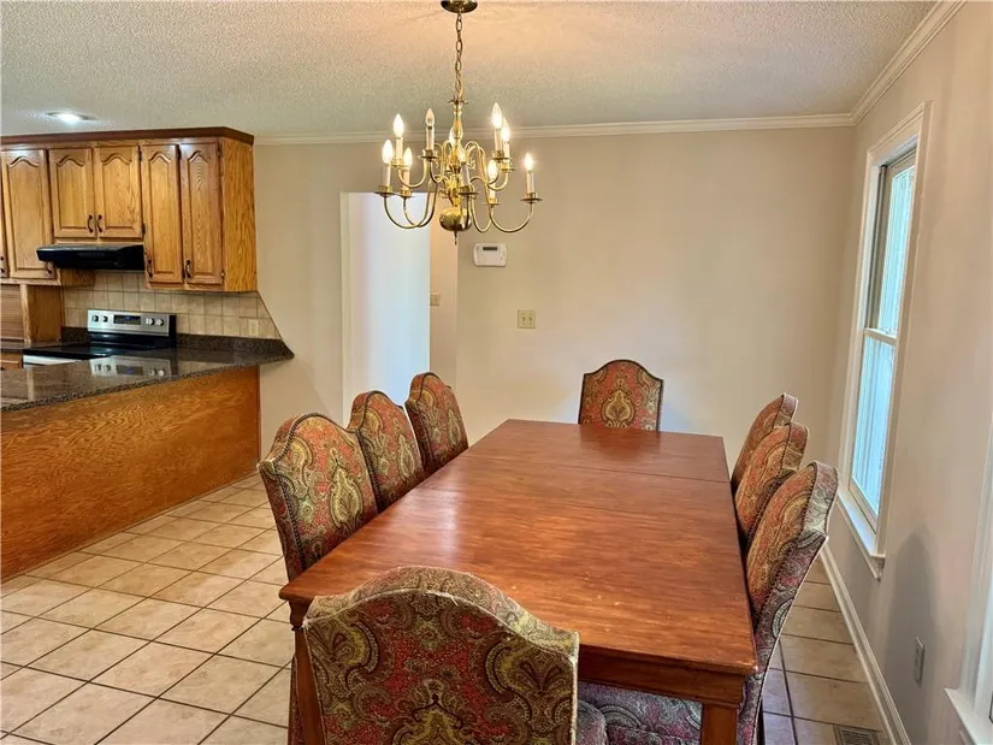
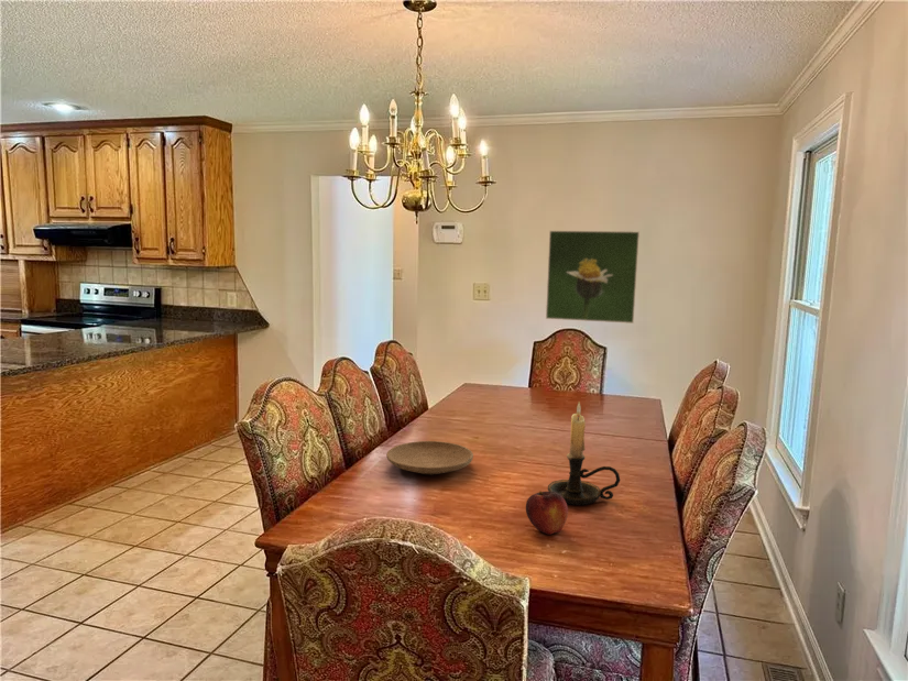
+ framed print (591, 276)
+ fruit (547, 510)
+ plate (429, 460)
+ candle holder (583, 449)
